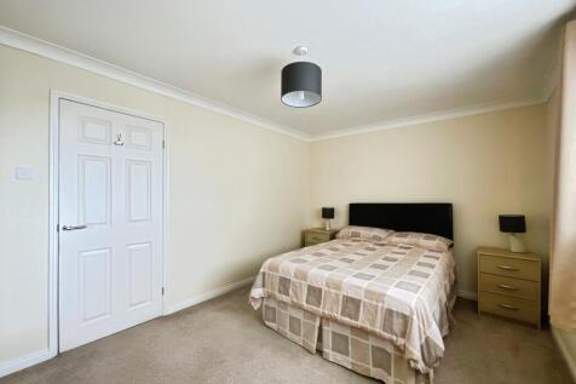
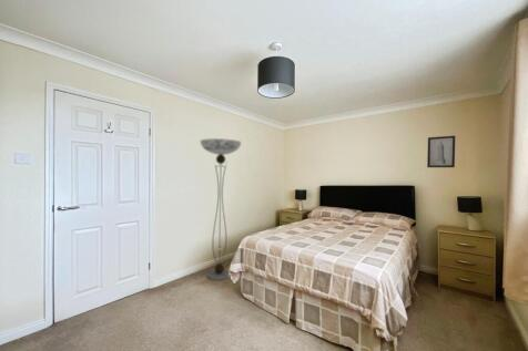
+ floor lamp (220, 208)
+ wall art (440, 152)
